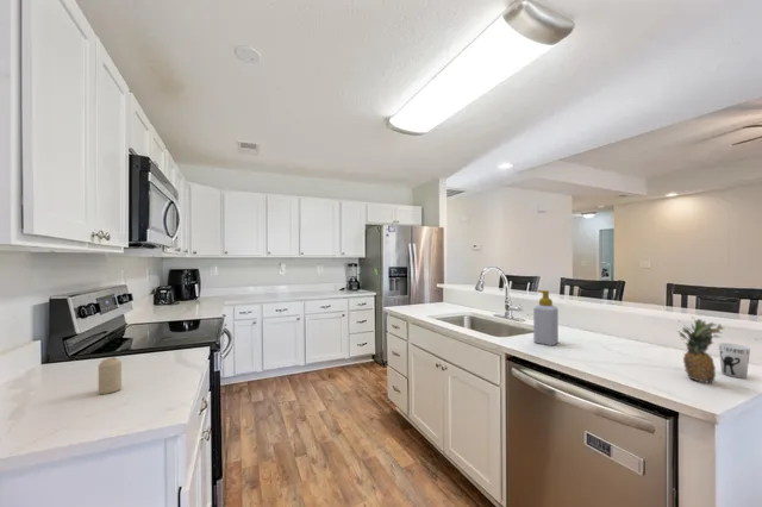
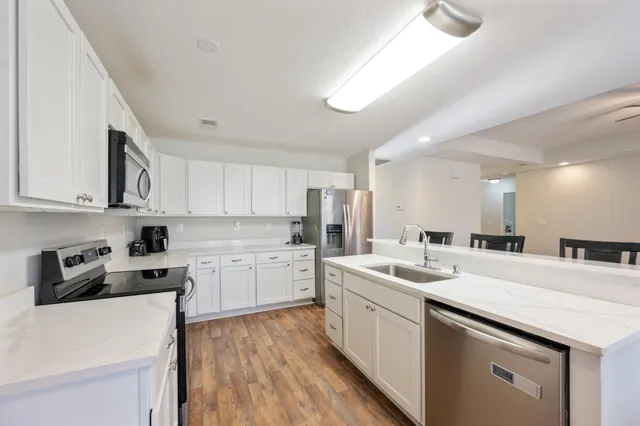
- fruit (702, 350)
- cup (733, 359)
- soap bottle (545, 317)
- candle (110, 374)
